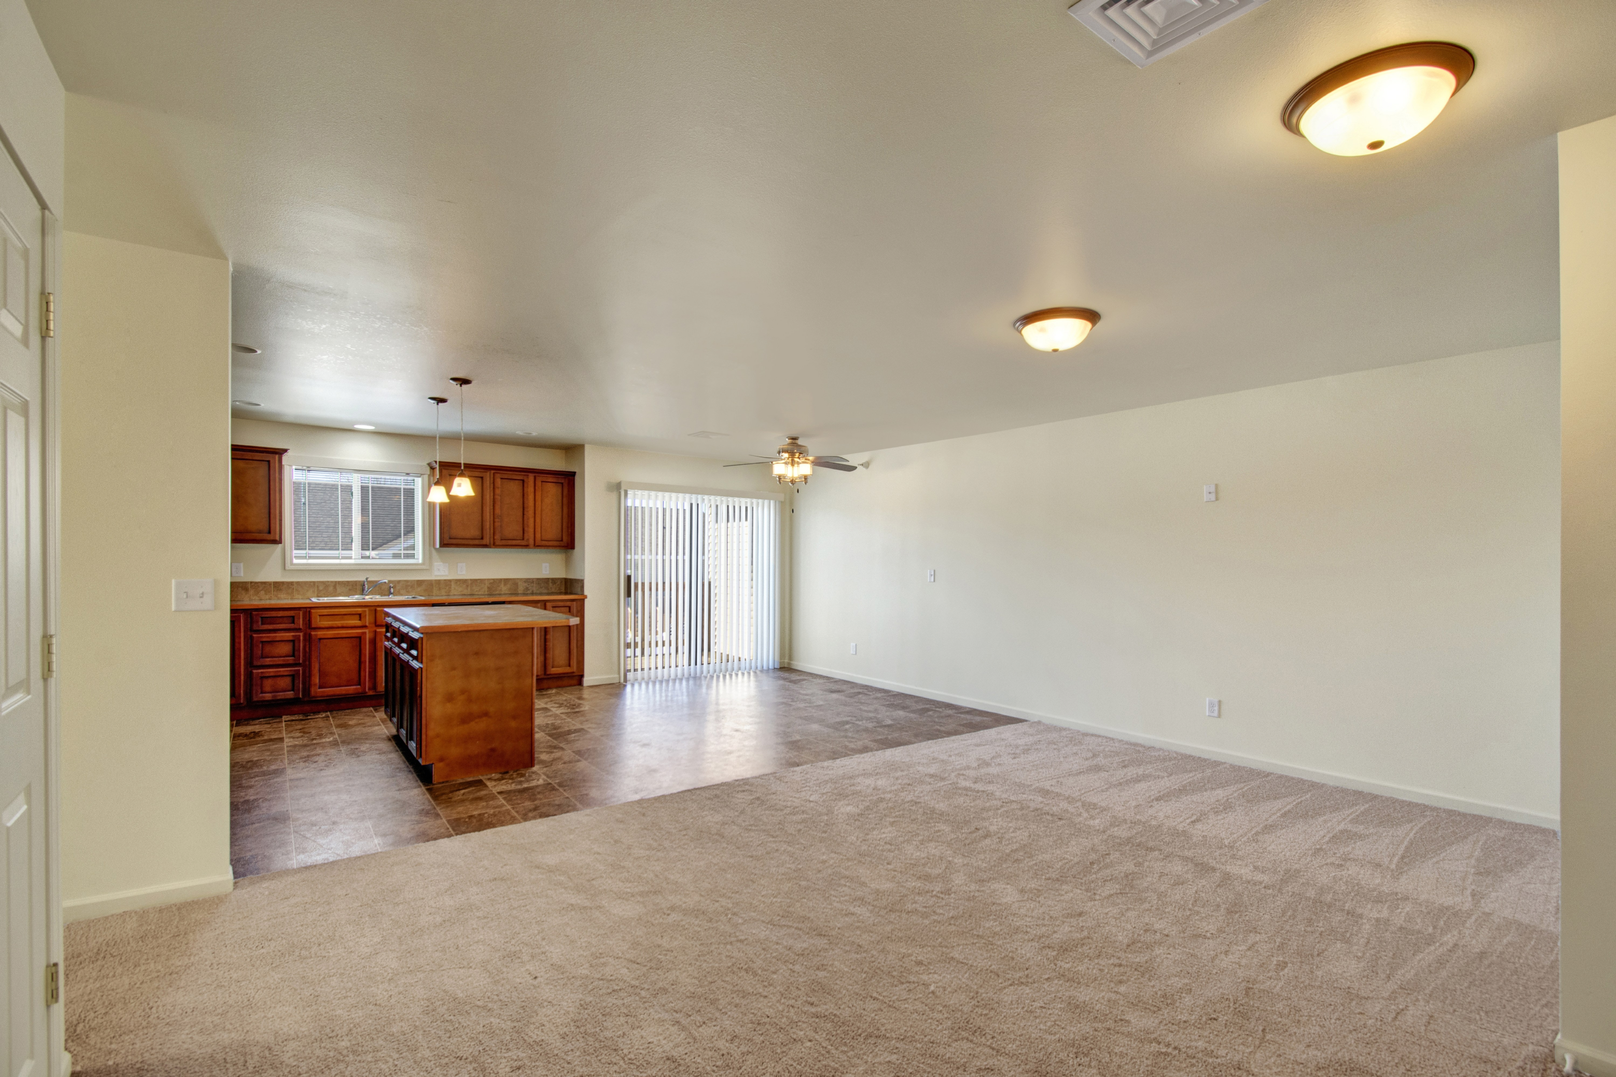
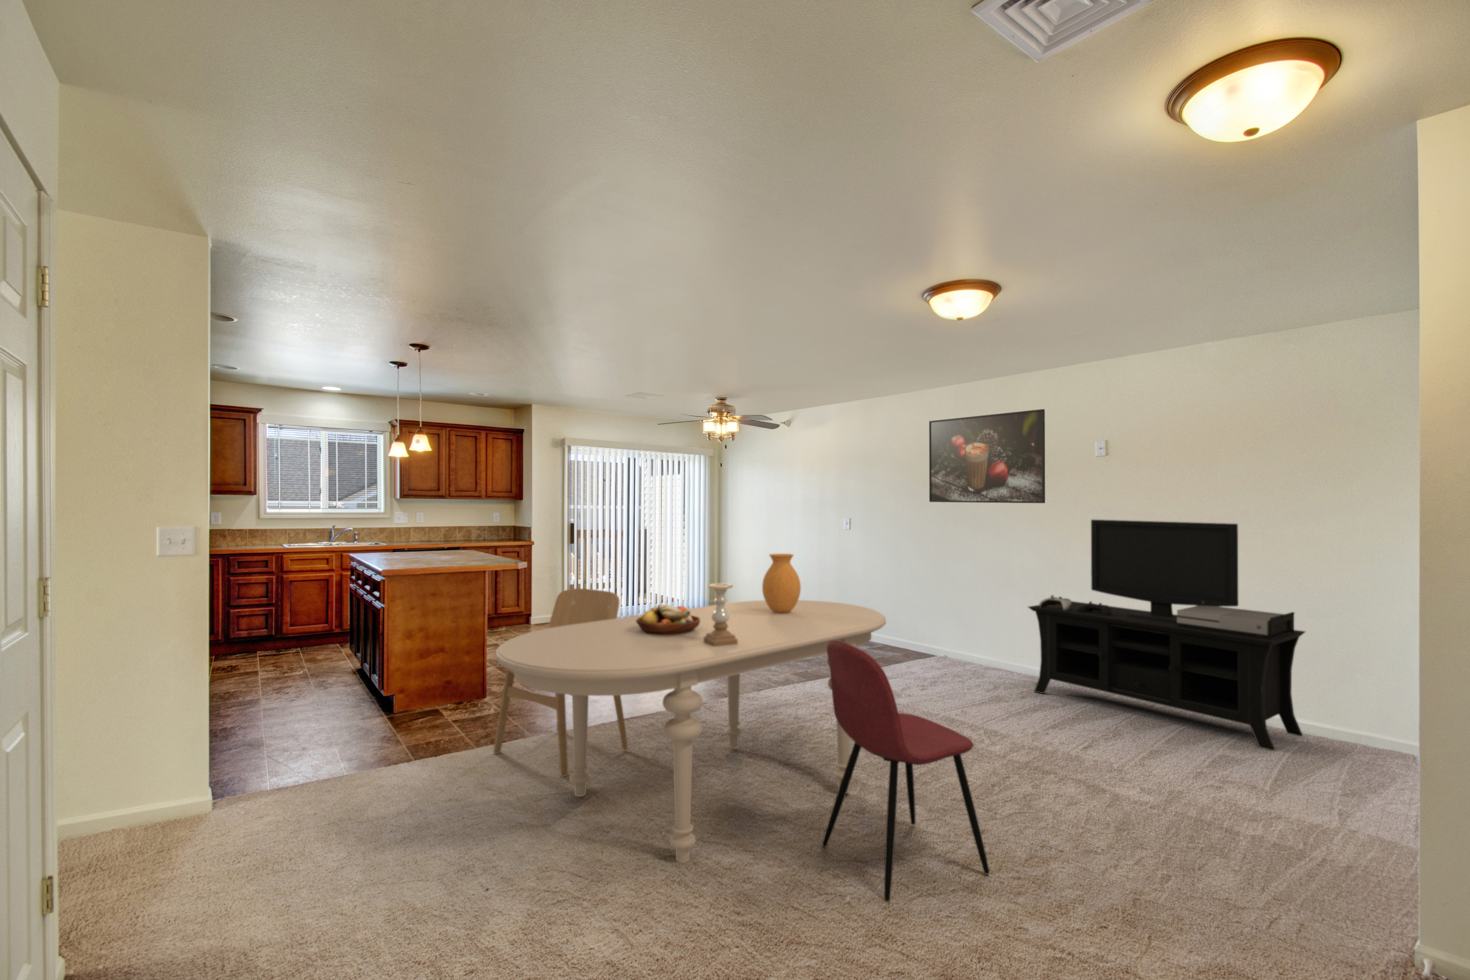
+ media console (1153, 617)
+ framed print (982, 459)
+ fruit bowl (668, 616)
+ candle holder (721, 614)
+ dining chair (902, 748)
+ dining chair (560, 693)
+ vase (781, 583)
+ dining table (702, 704)
